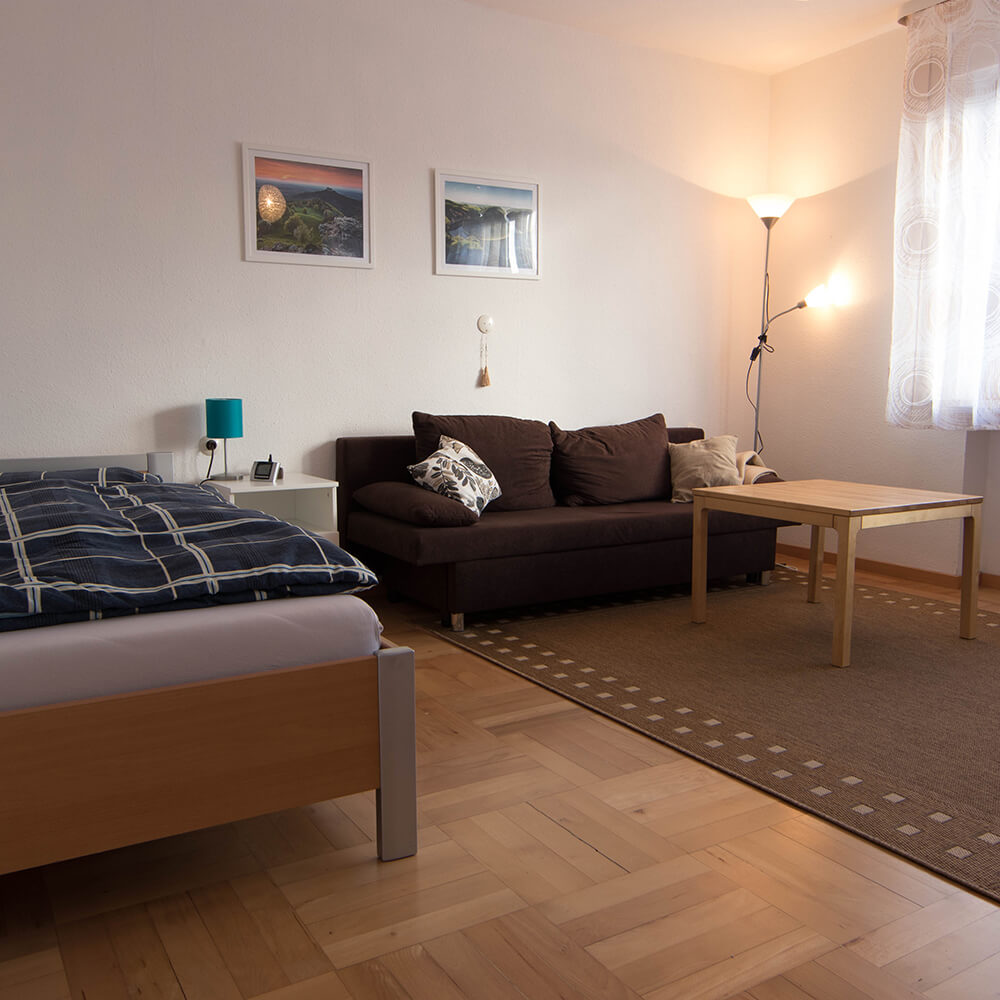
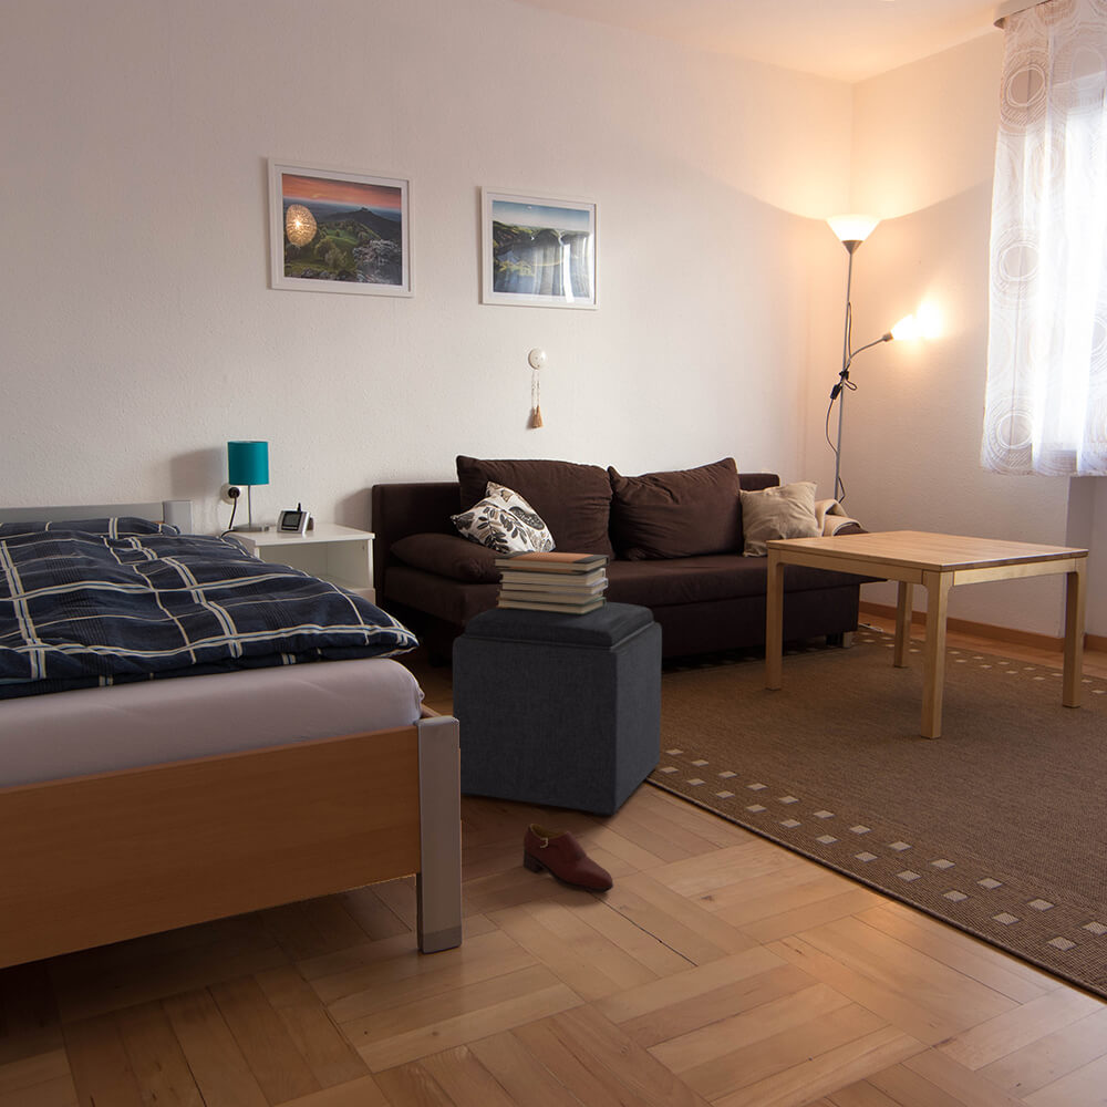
+ shoe (566, 856)
+ ottoman (560, 694)
+ book stack (551, 581)
